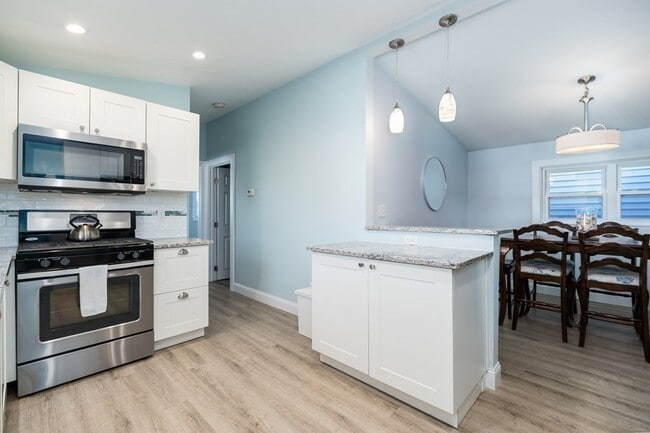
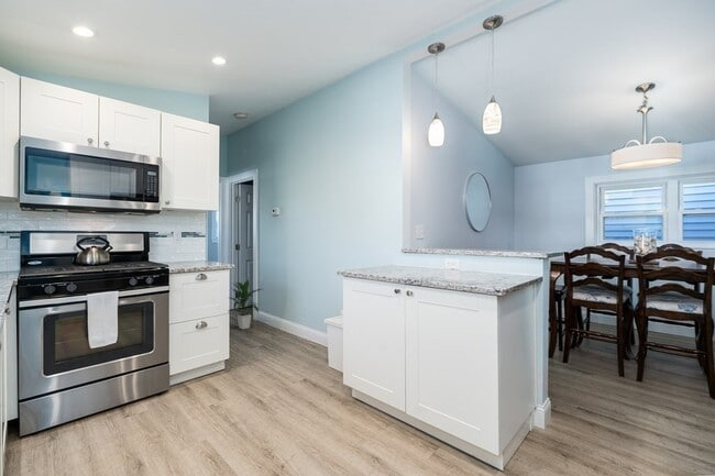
+ indoor plant (242, 302)
